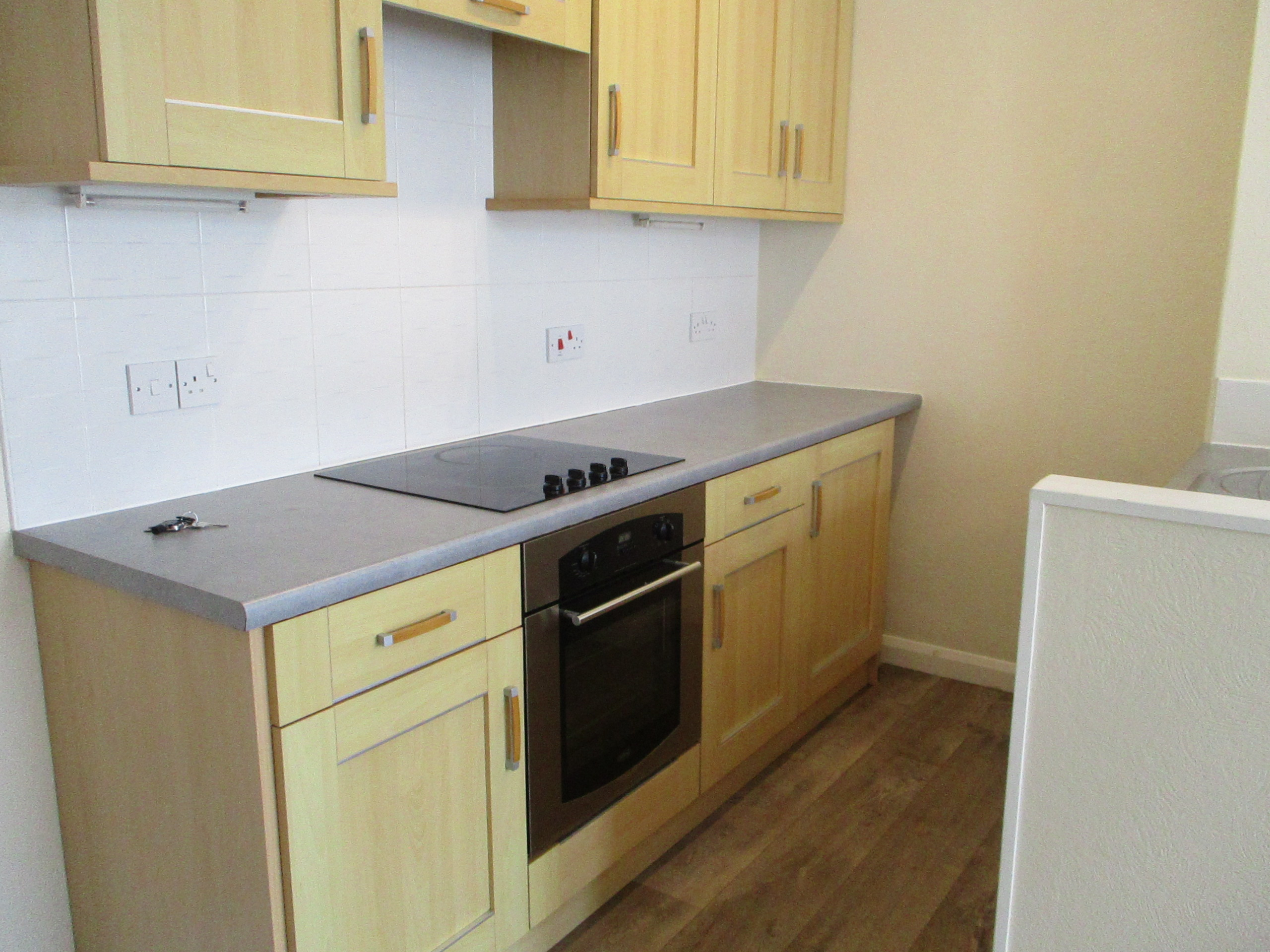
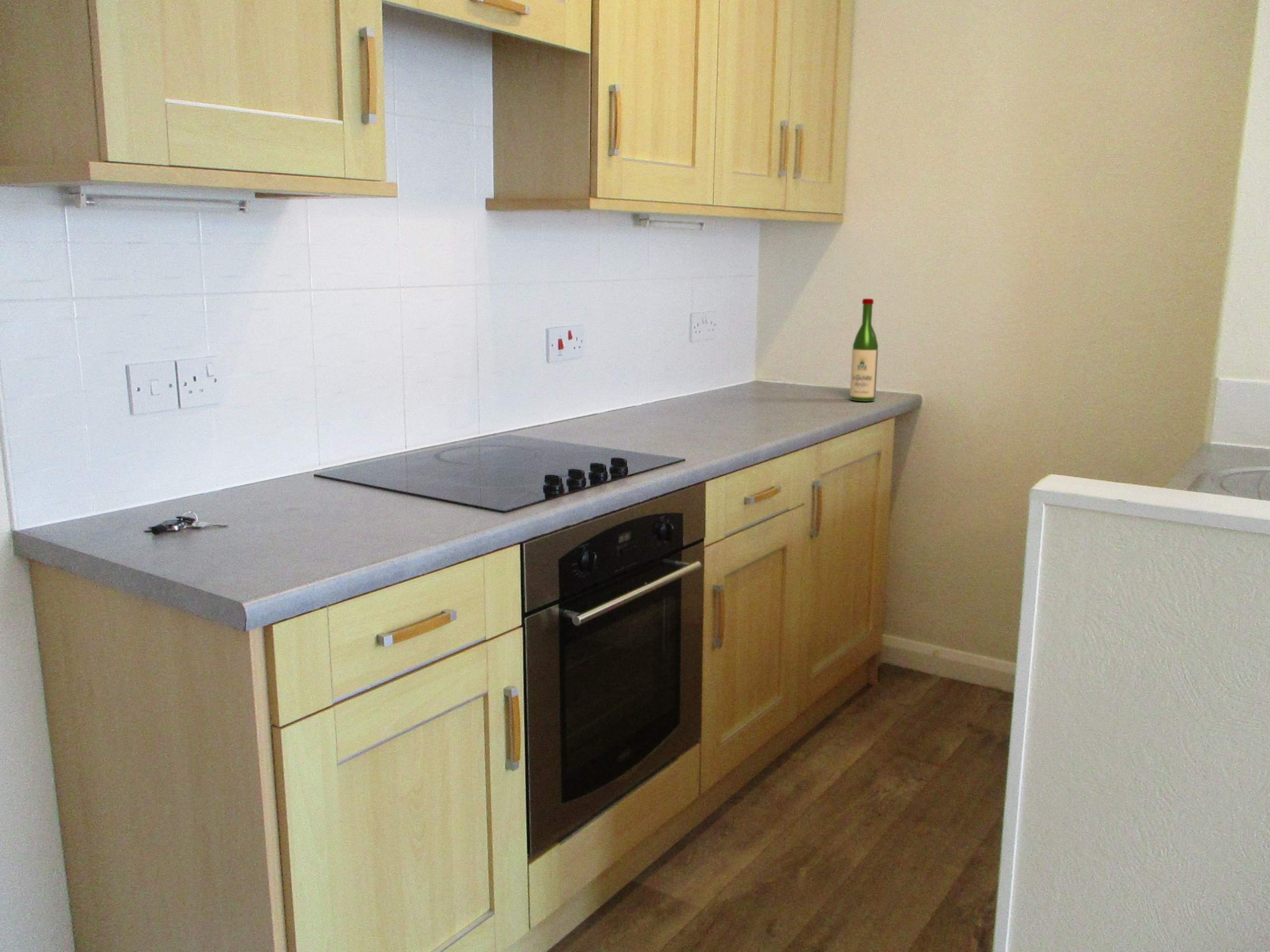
+ wine bottle (865, 350)
